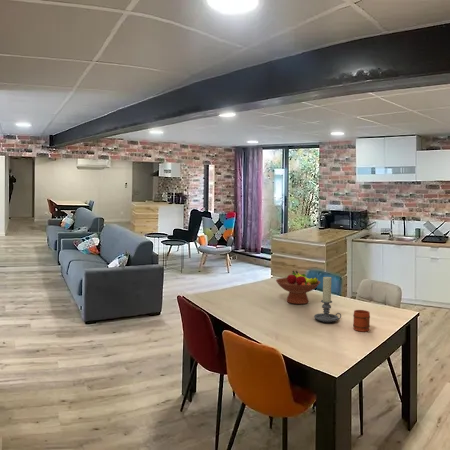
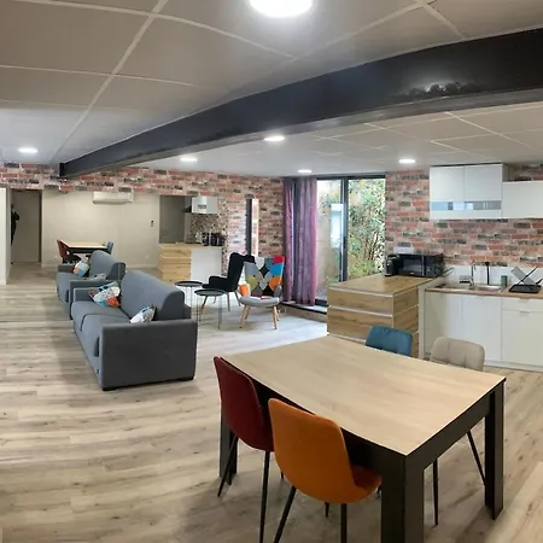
- mug (362, 321)
- candle holder (328, 298)
- fruit bowl (297, 287)
